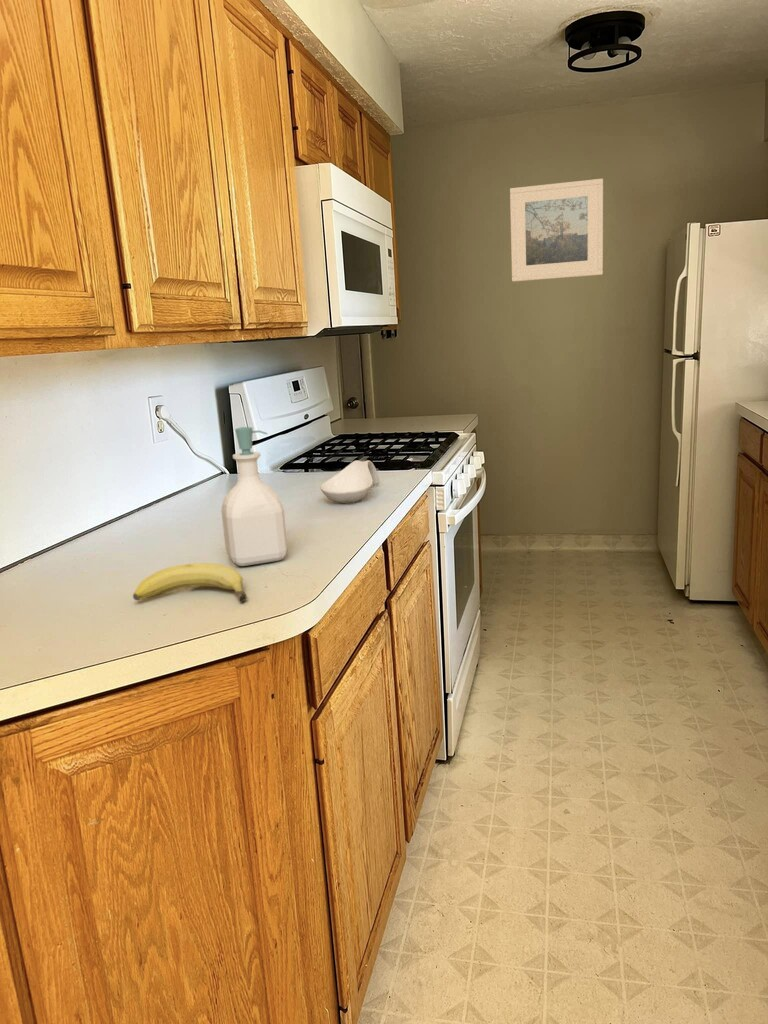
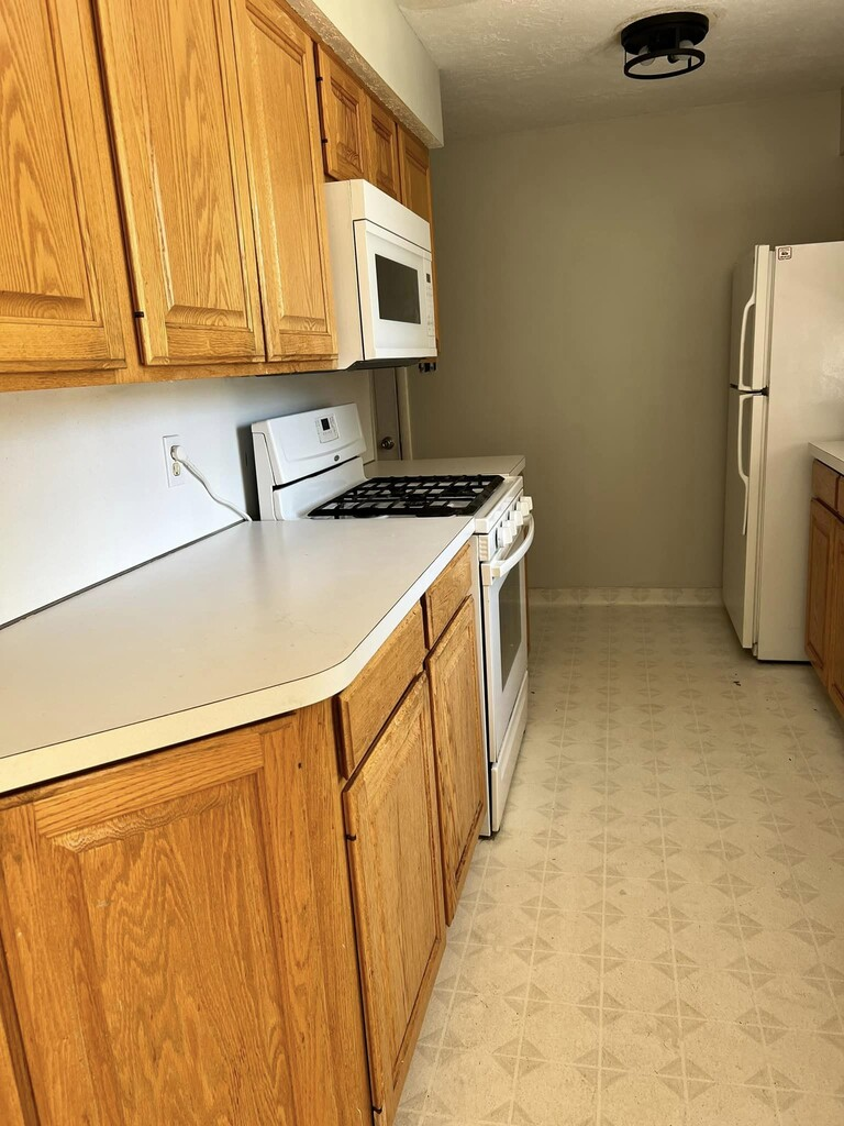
- spoon rest (354, 479)
- soap bottle (250, 494)
- fruit (196, 581)
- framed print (556, 231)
